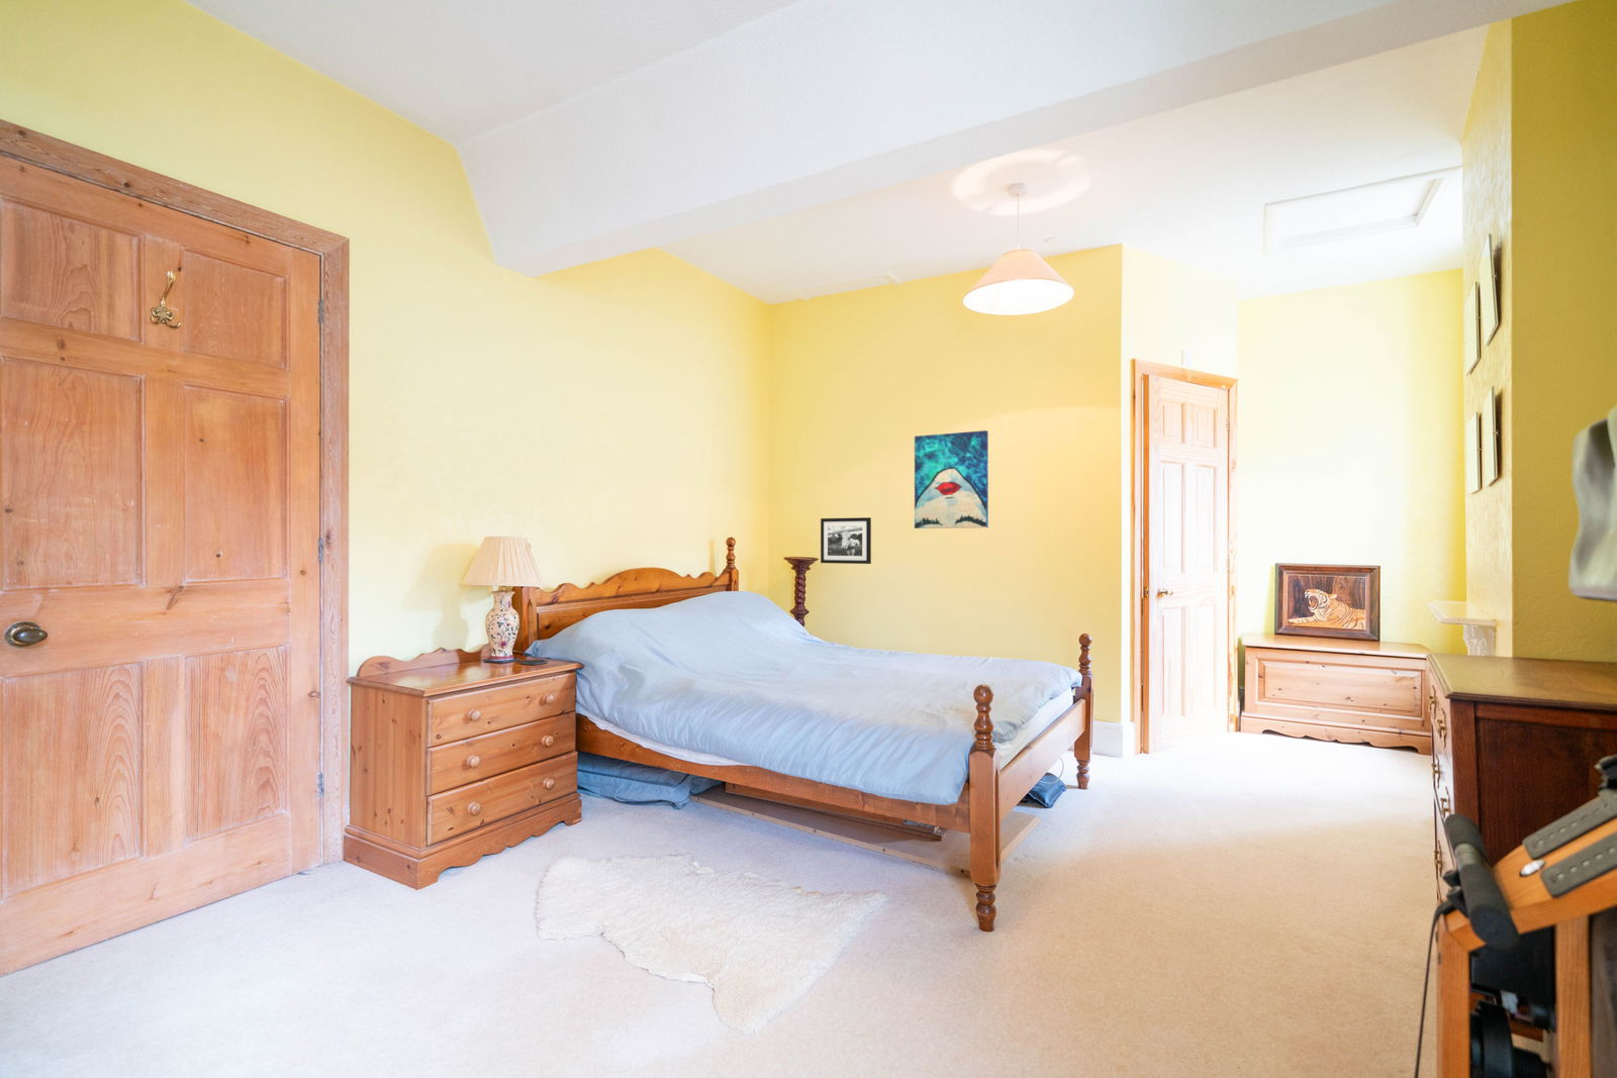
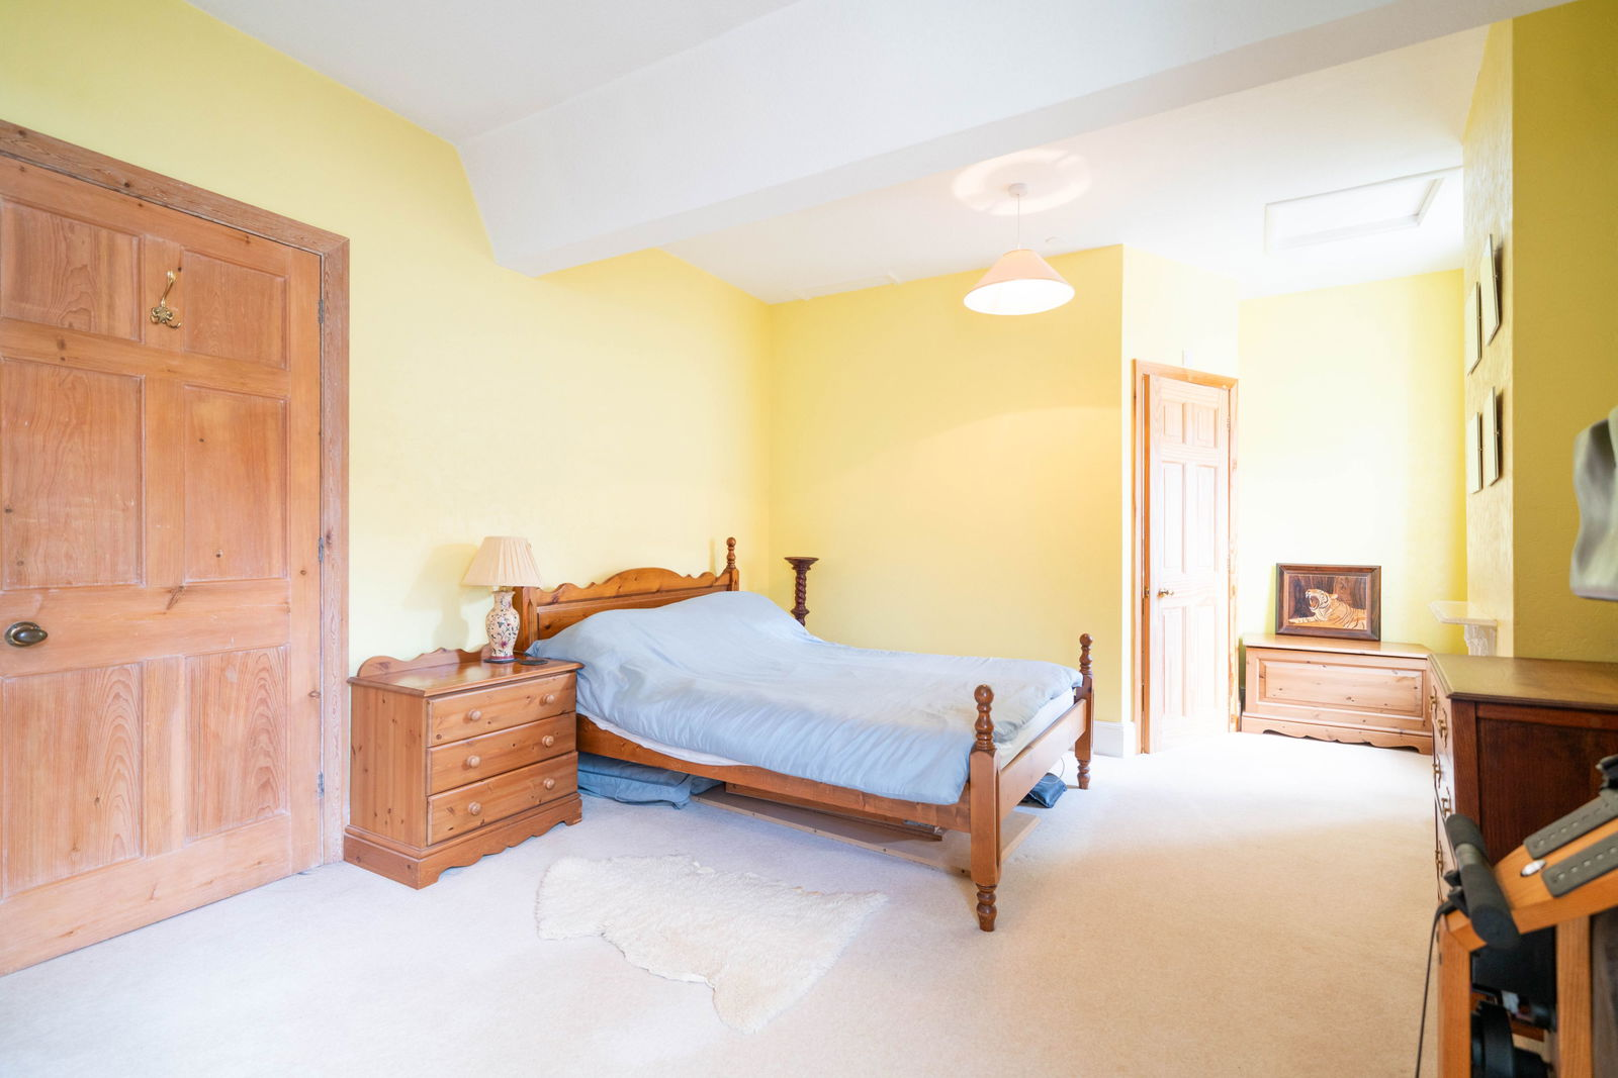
- wall art (950, 481)
- picture frame (845, 540)
